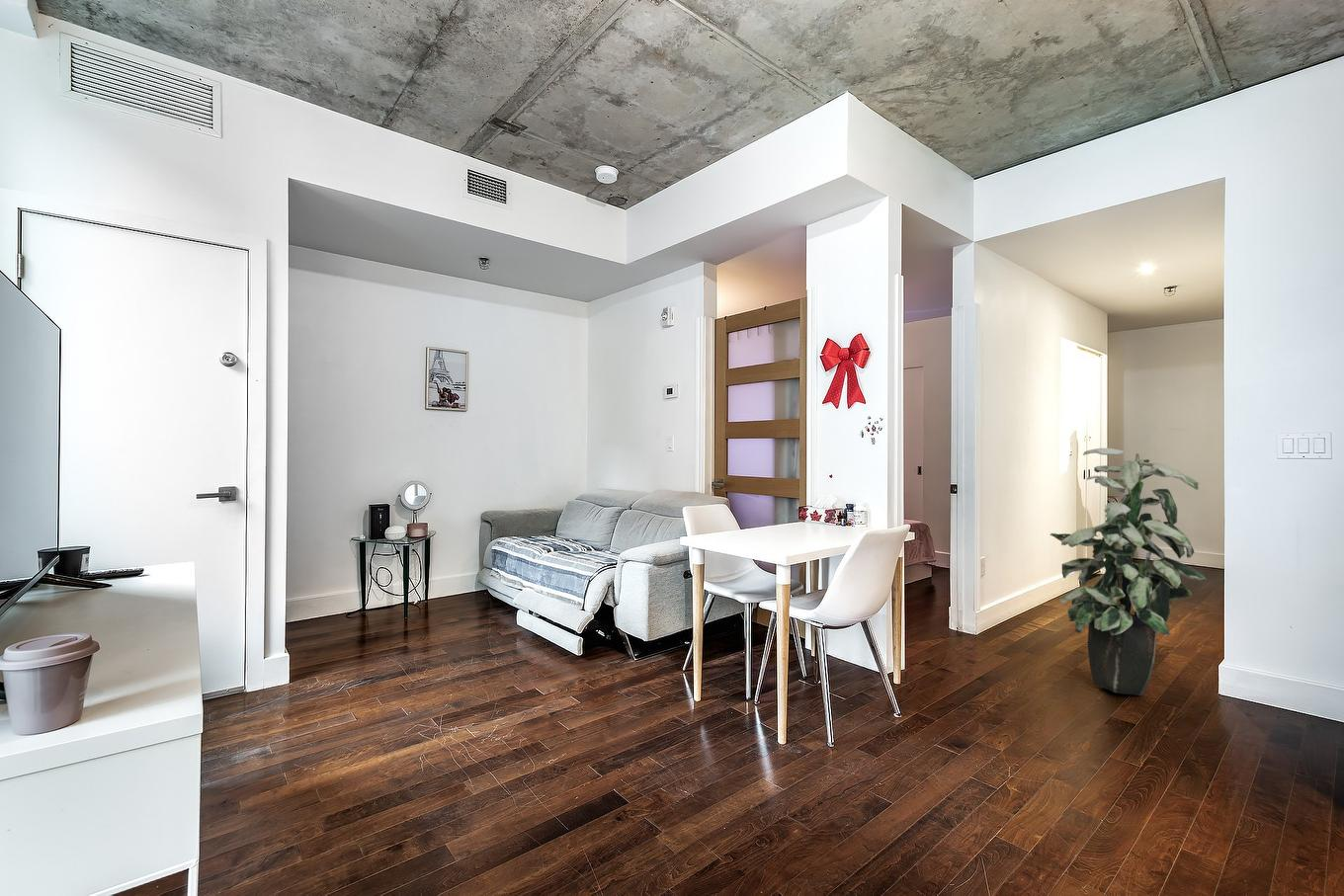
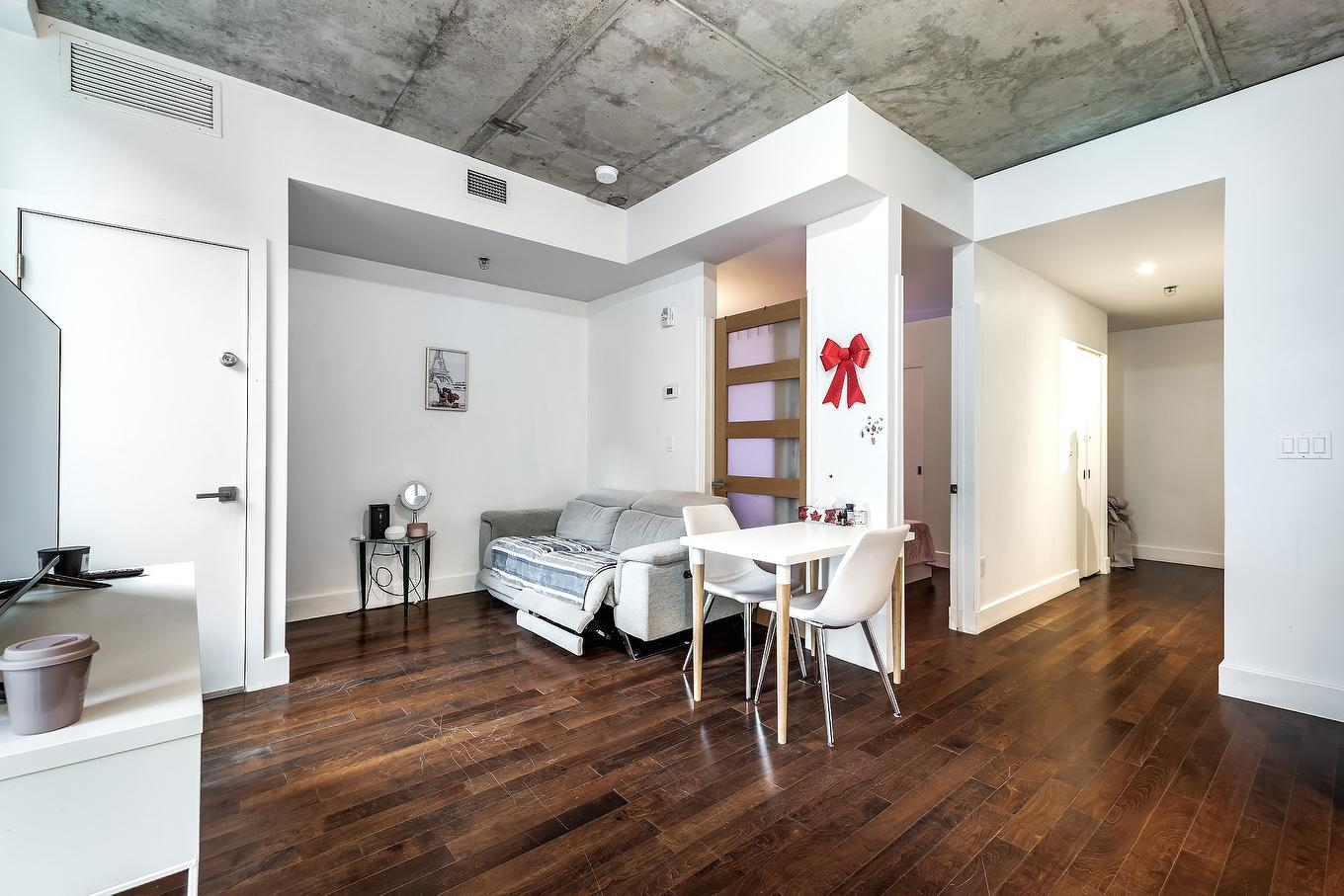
- indoor plant (1120, 567)
